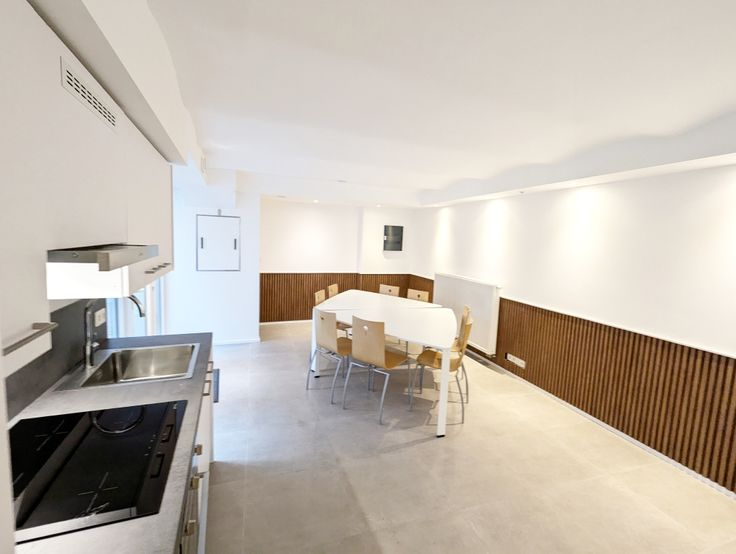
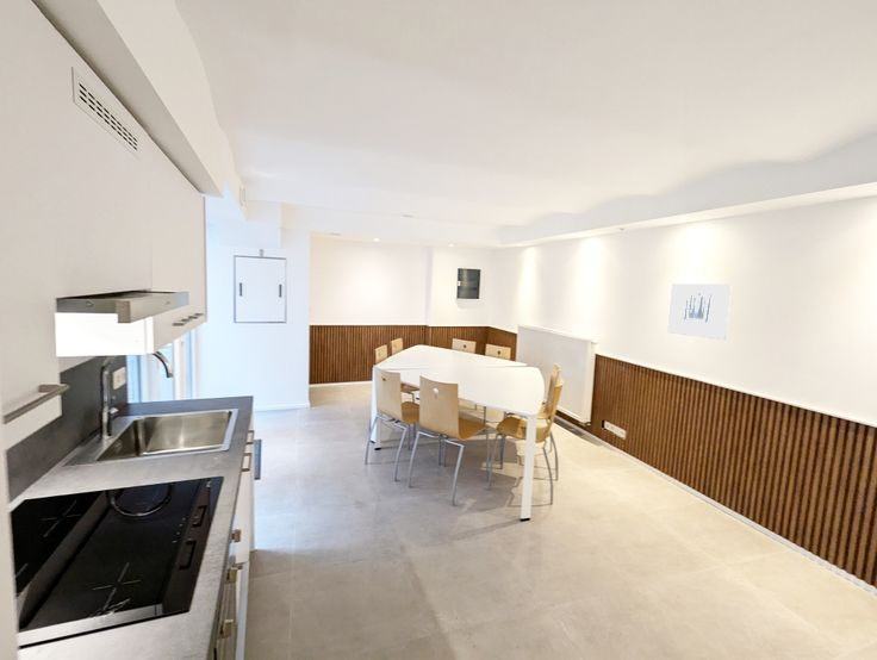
+ wall art (696, 310)
